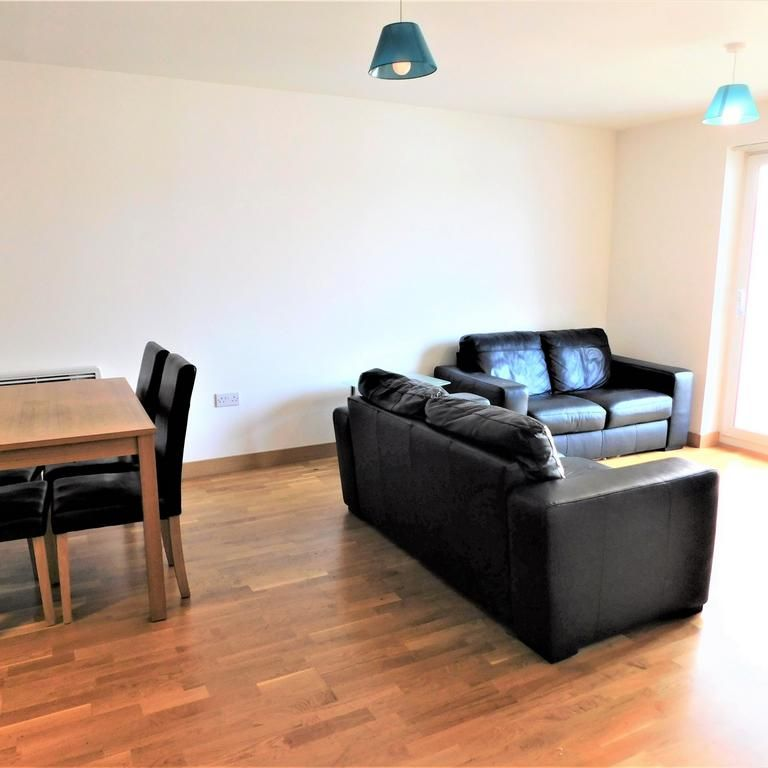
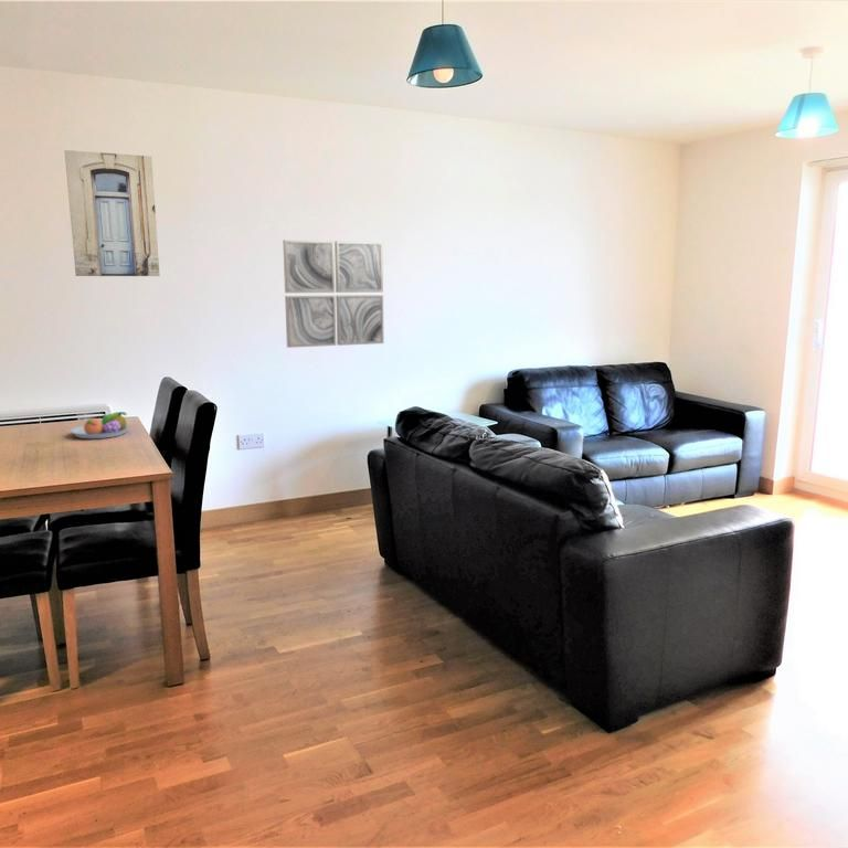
+ wall art (336, 292)
+ fruit bowl (102, 423)
+ wall art (114, 215)
